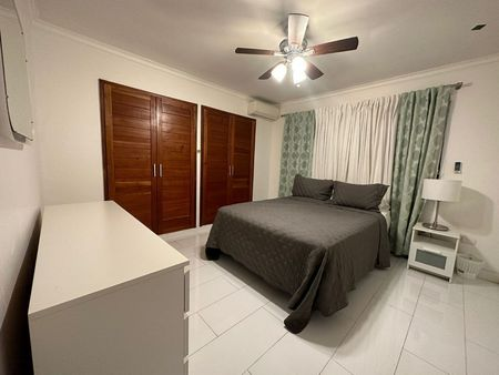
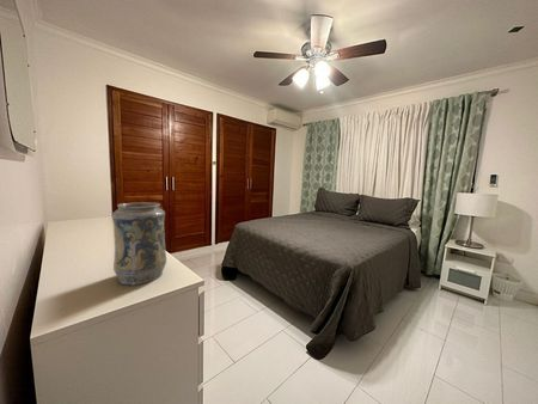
+ decorative vase (140, 240)
